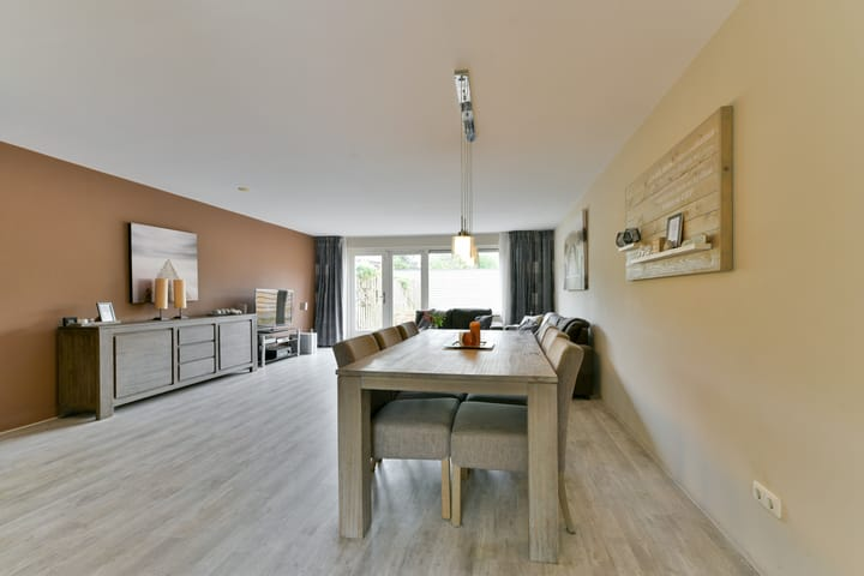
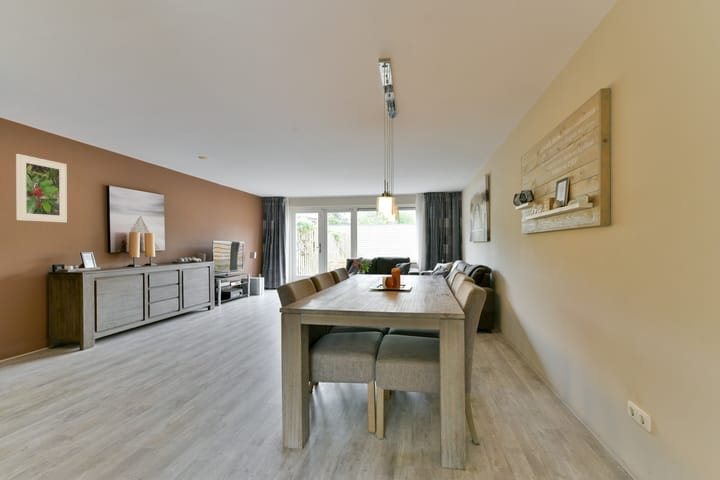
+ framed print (43, 190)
